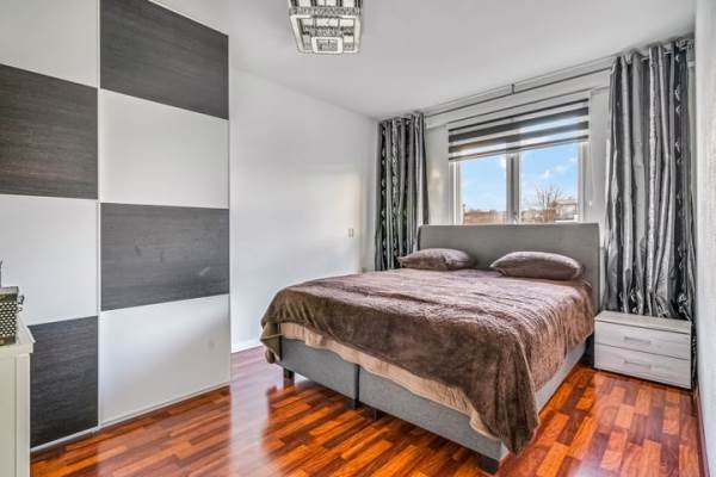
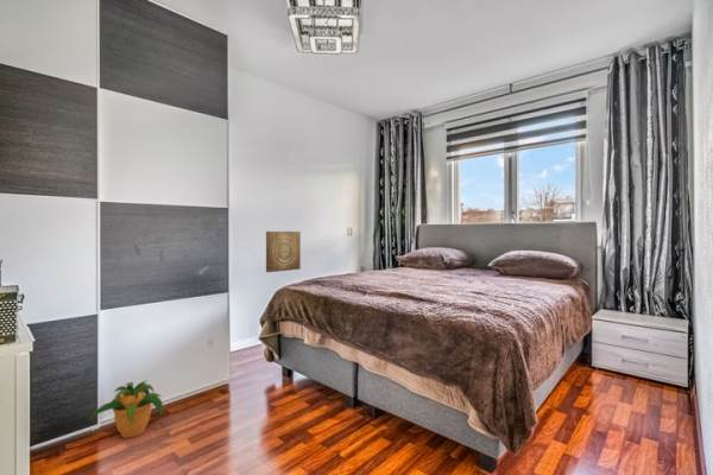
+ wall art (283, 251)
+ potted plant (128, 407)
